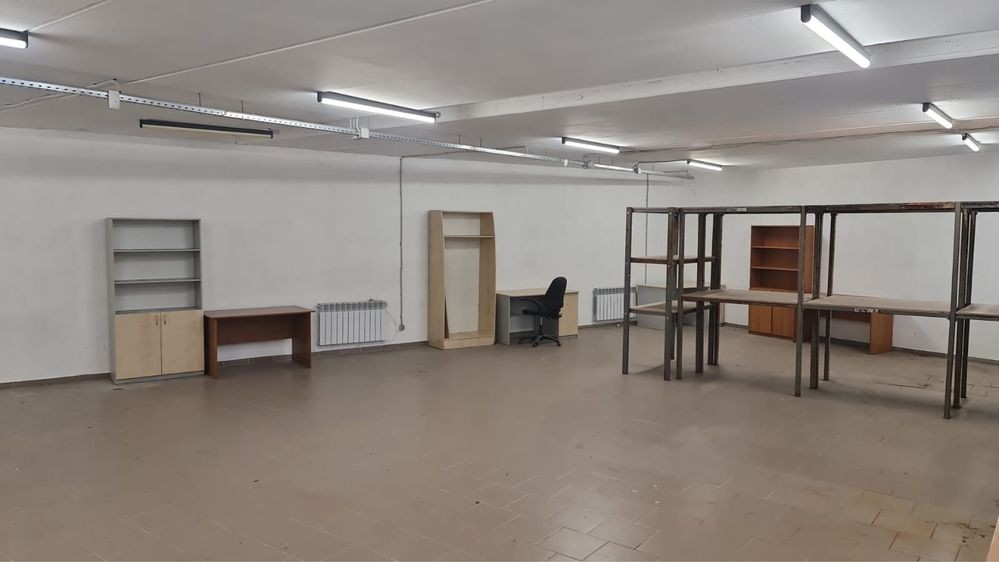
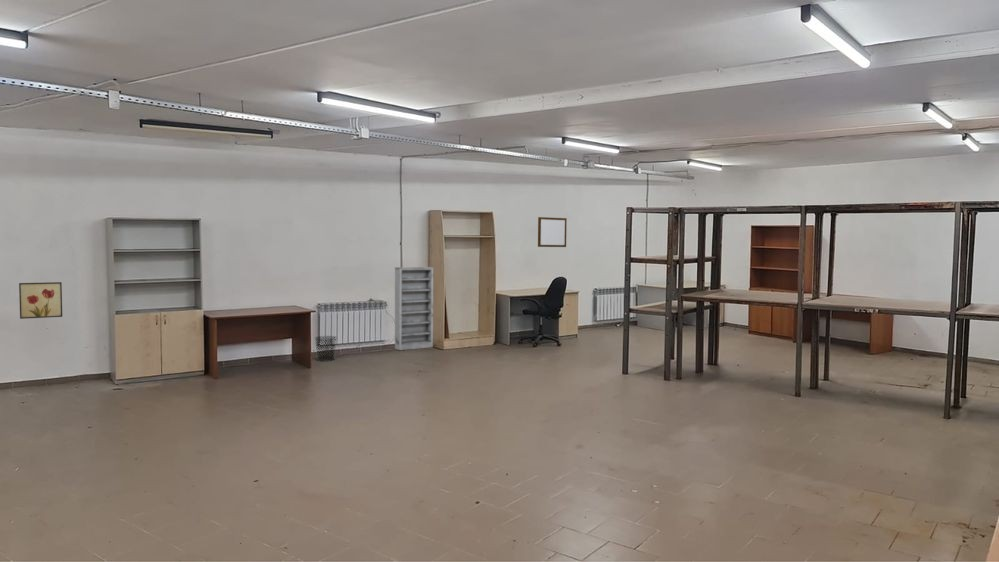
+ wall art (41, 300)
+ waste bin (325, 348)
+ shelf unit (414, 307)
+ writing board (552, 232)
